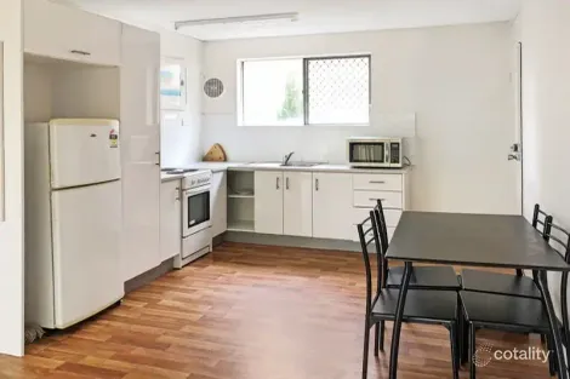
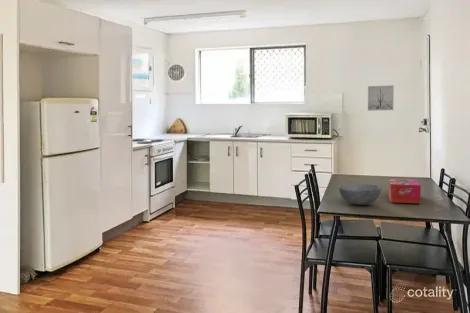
+ bowl (359, 195)
+ wall art (380, 98)
+ tissue box (403, 190)
